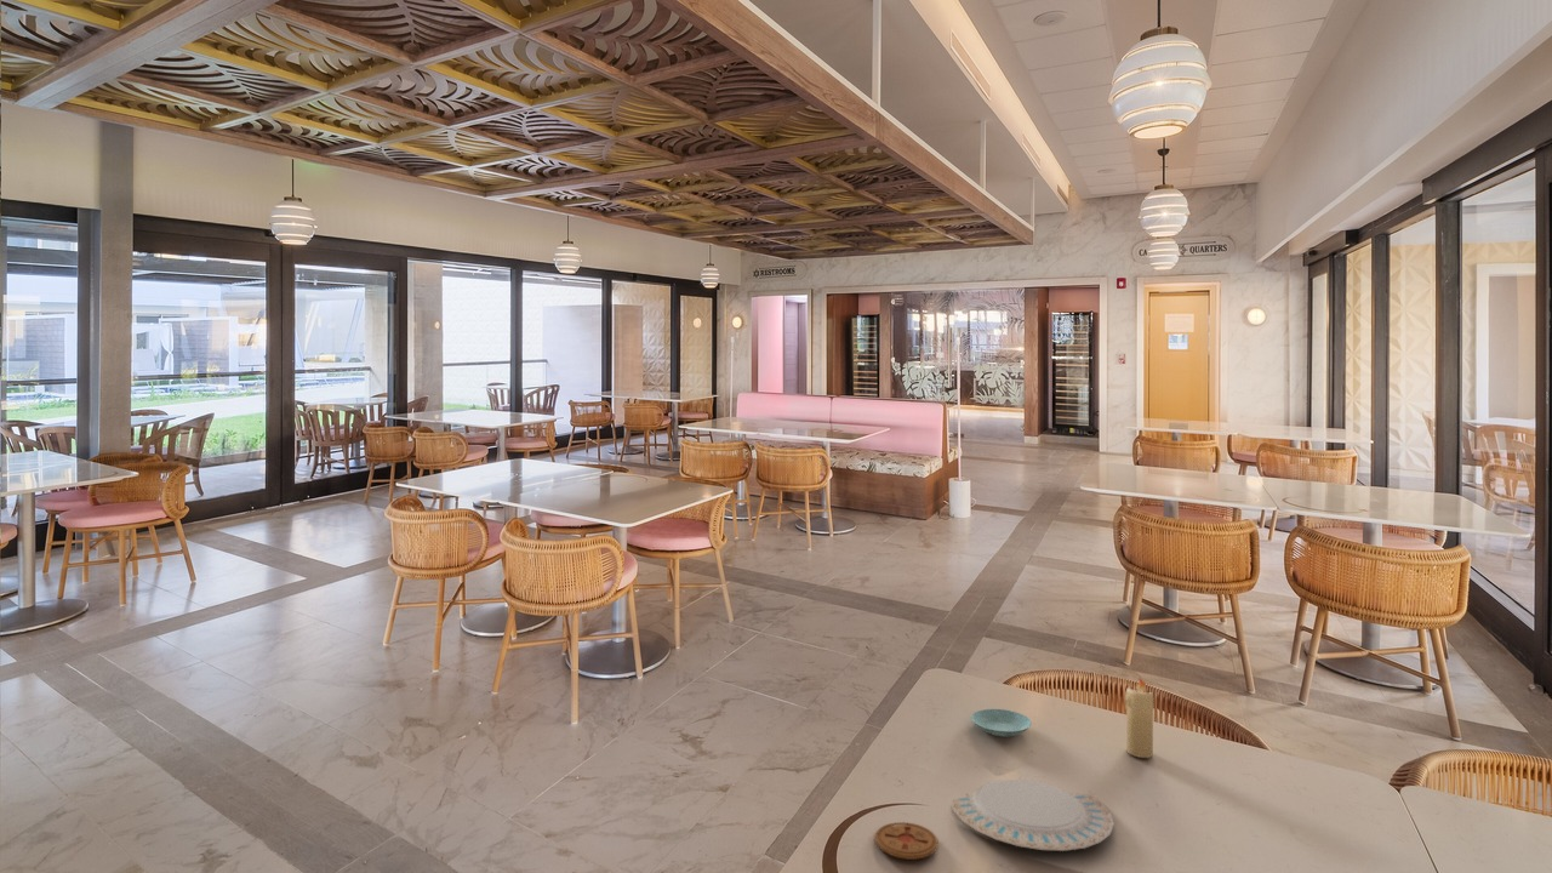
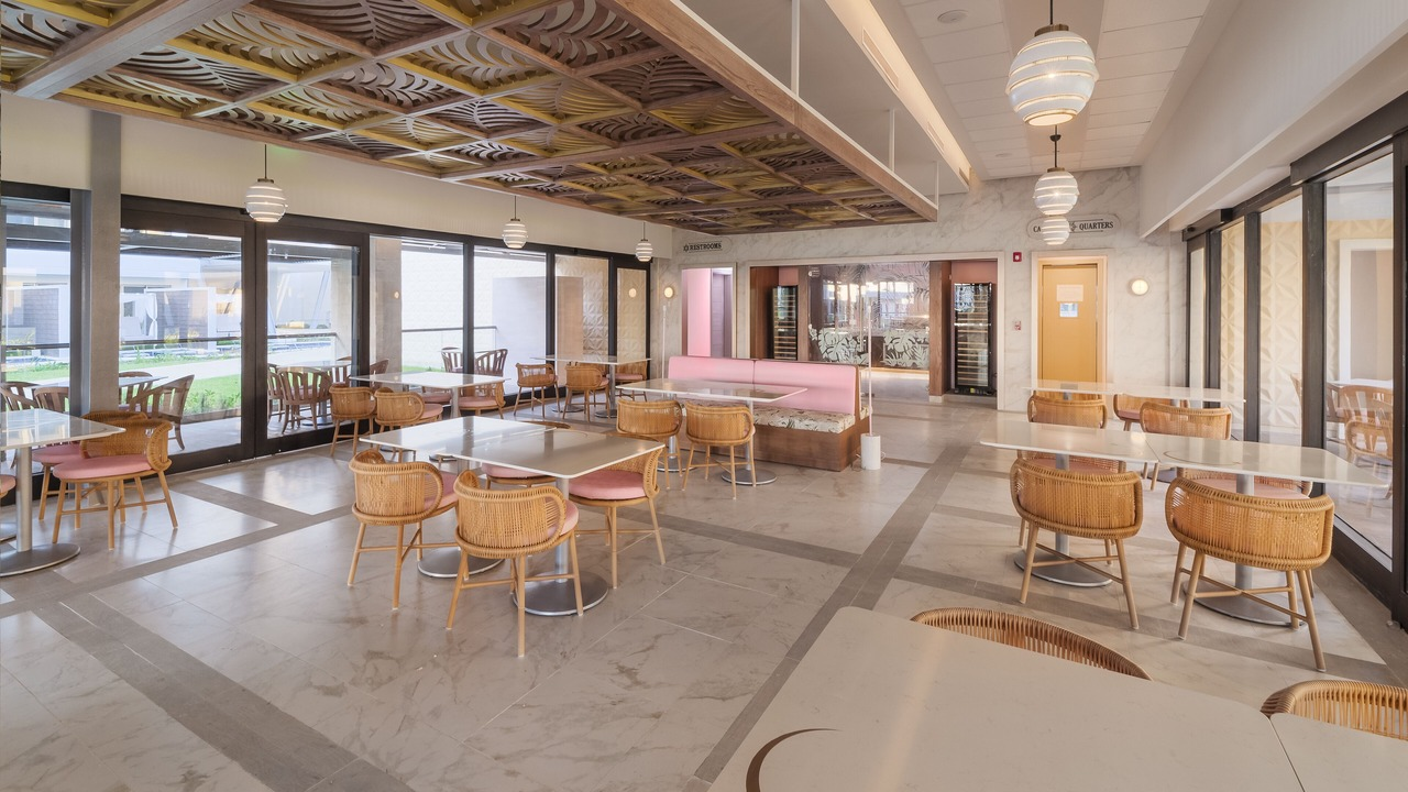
- saucer (1000, 724)
- coaster (906, 839)
- chinaware (1028, 804)
- candle (1139, 714)
